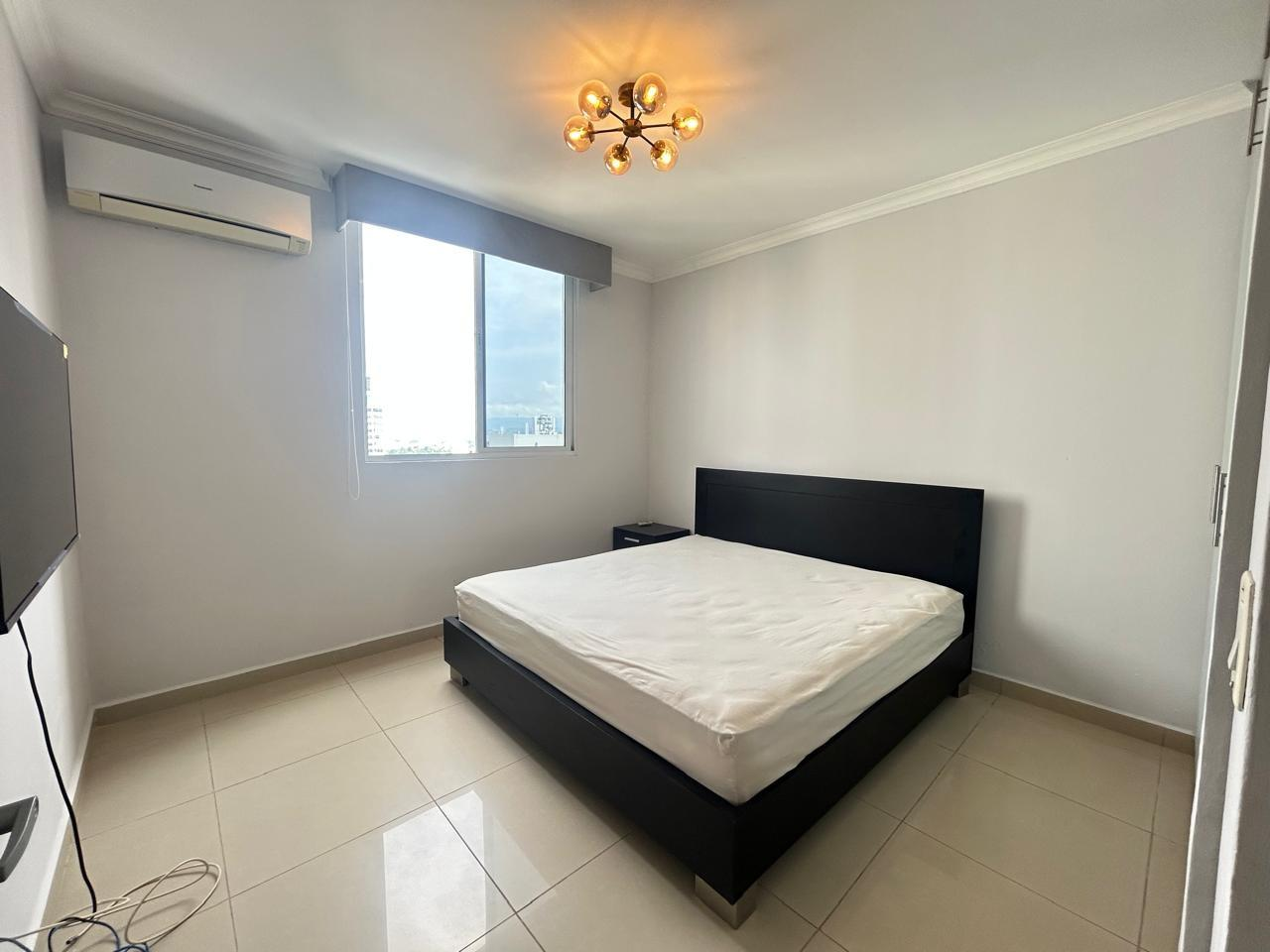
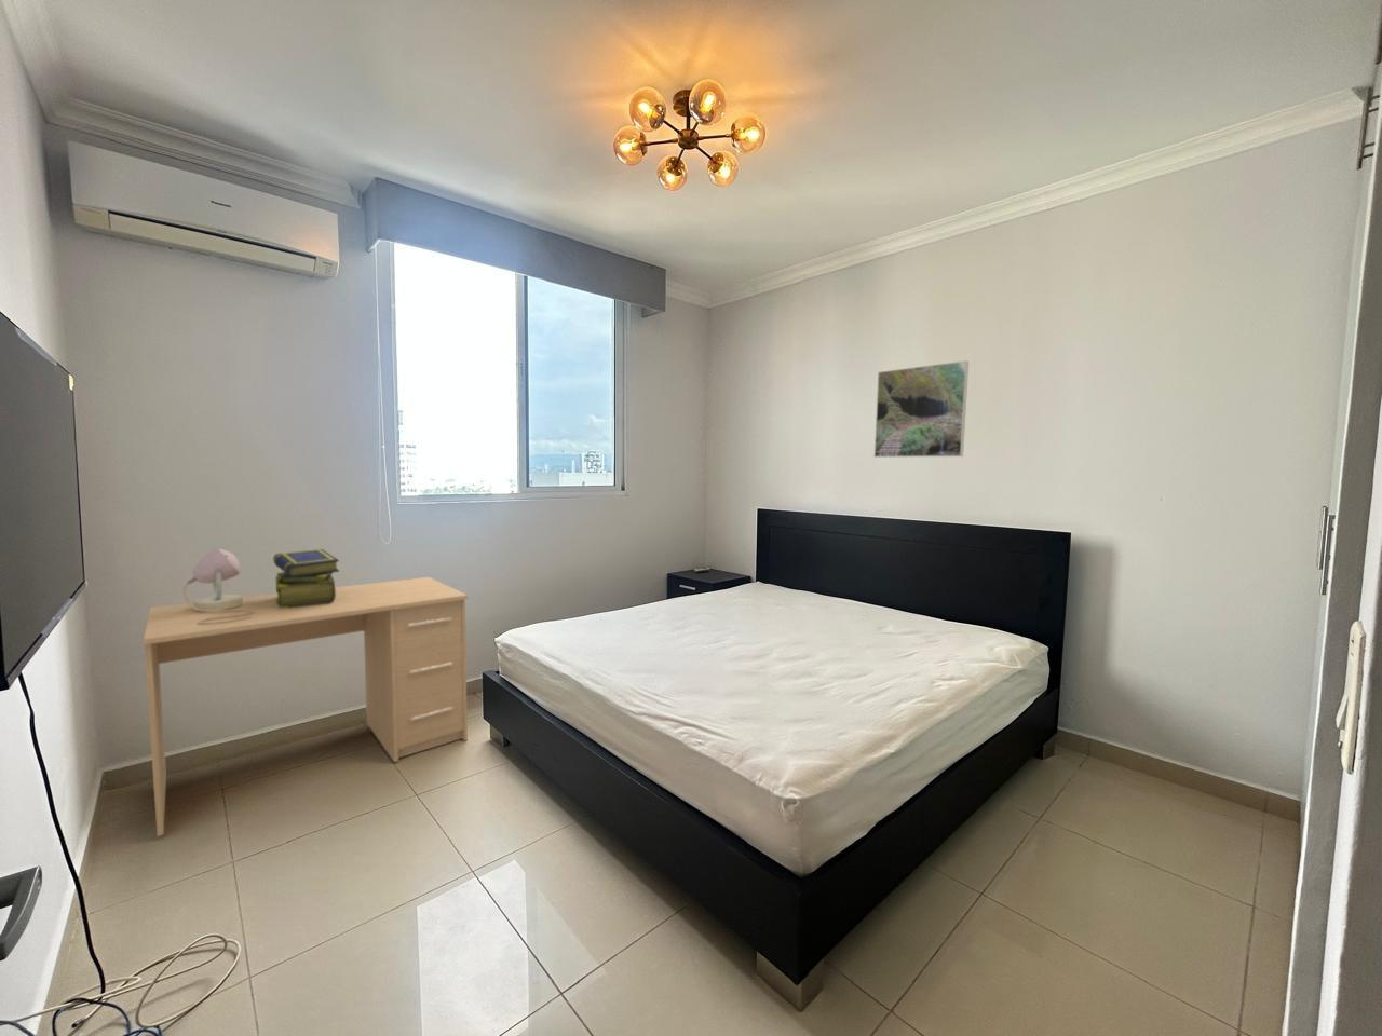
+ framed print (917, 412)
+ desk (365, 680)
+ table lamp (217, 582)
+ stack of books (308, 577)
